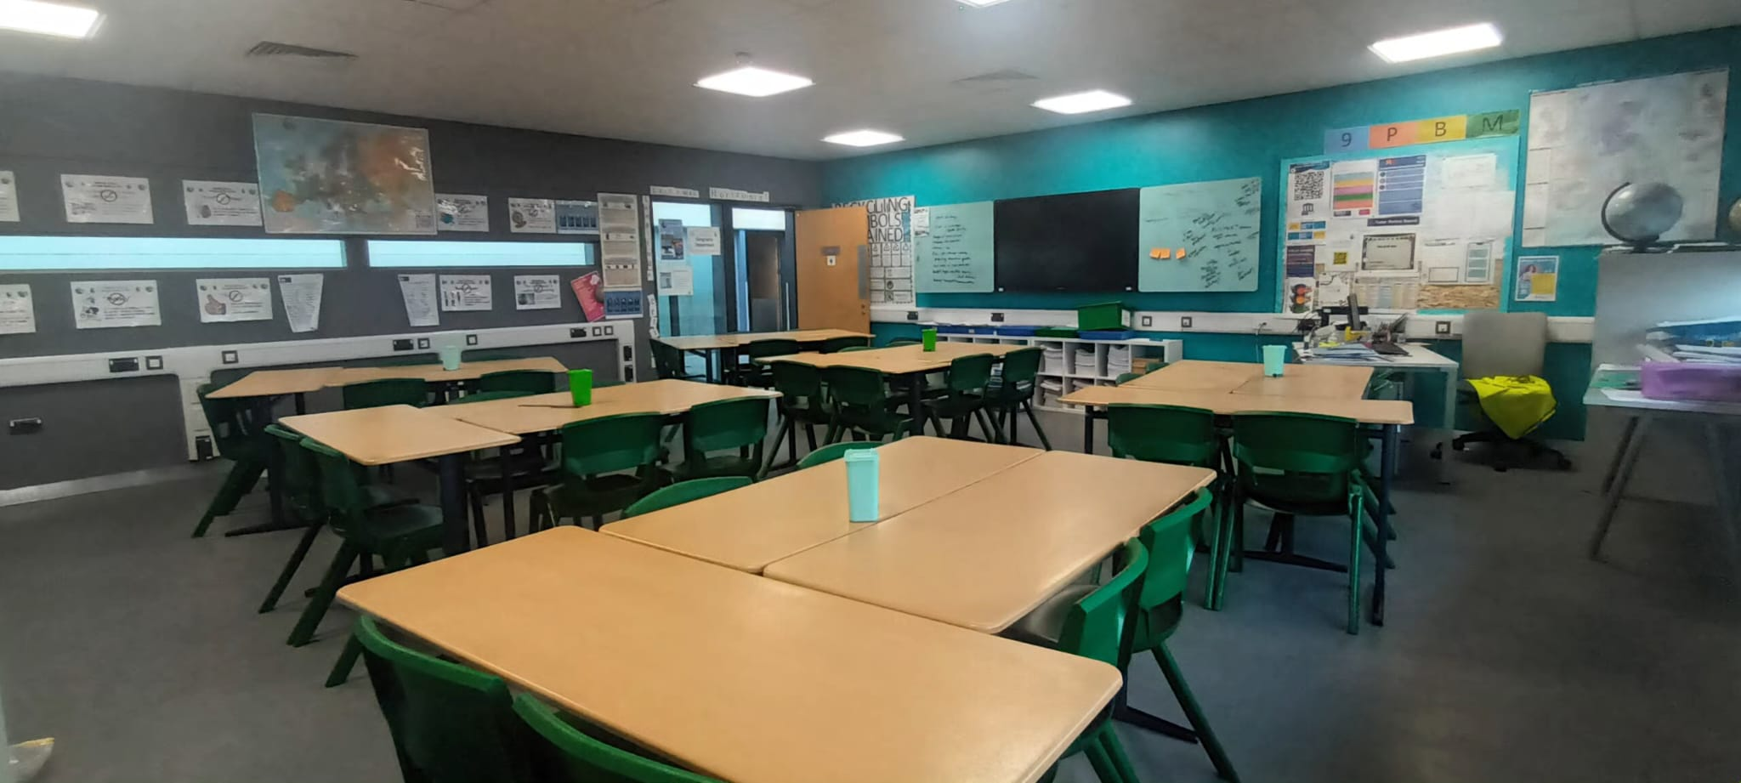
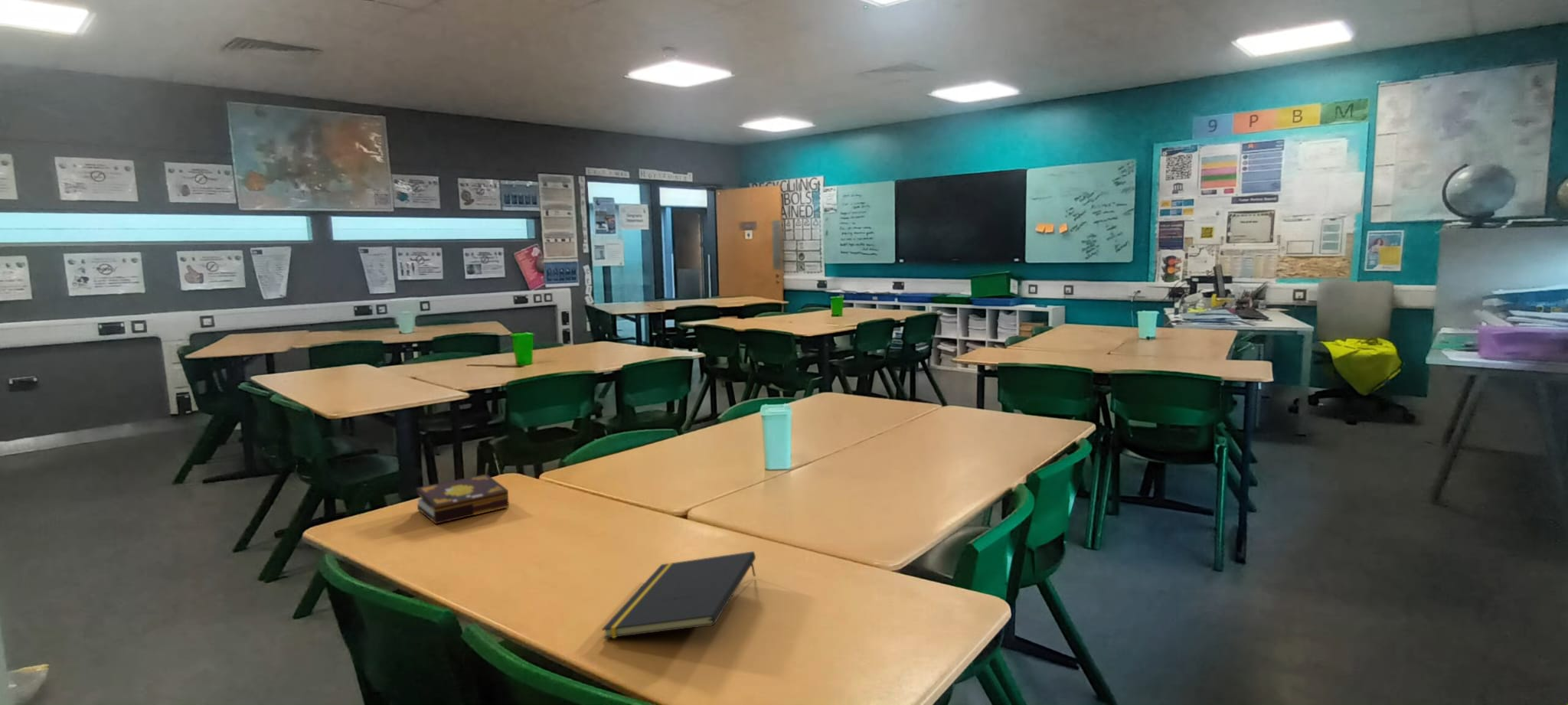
+ notepad (684, 591)
+ book (462, 498)
